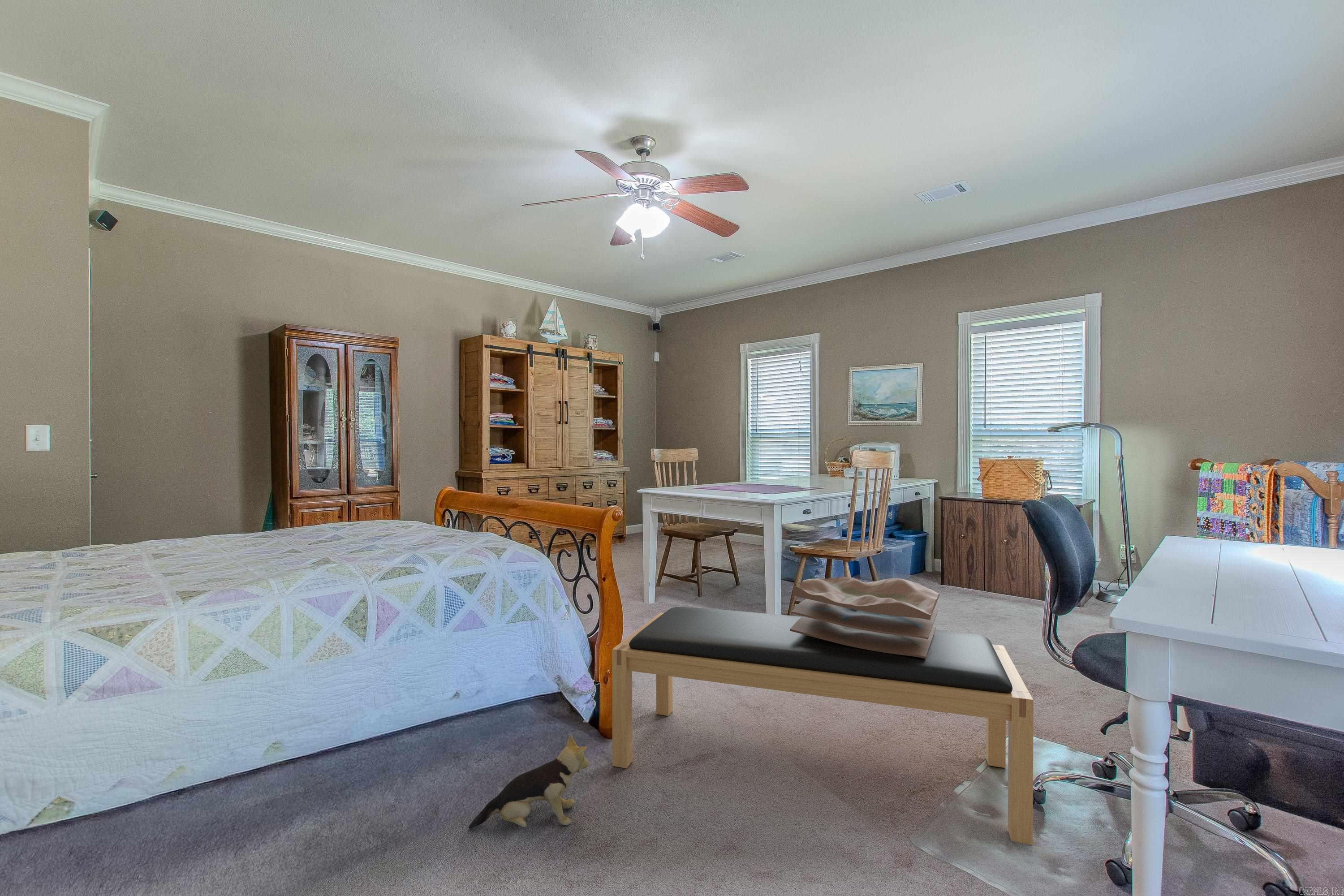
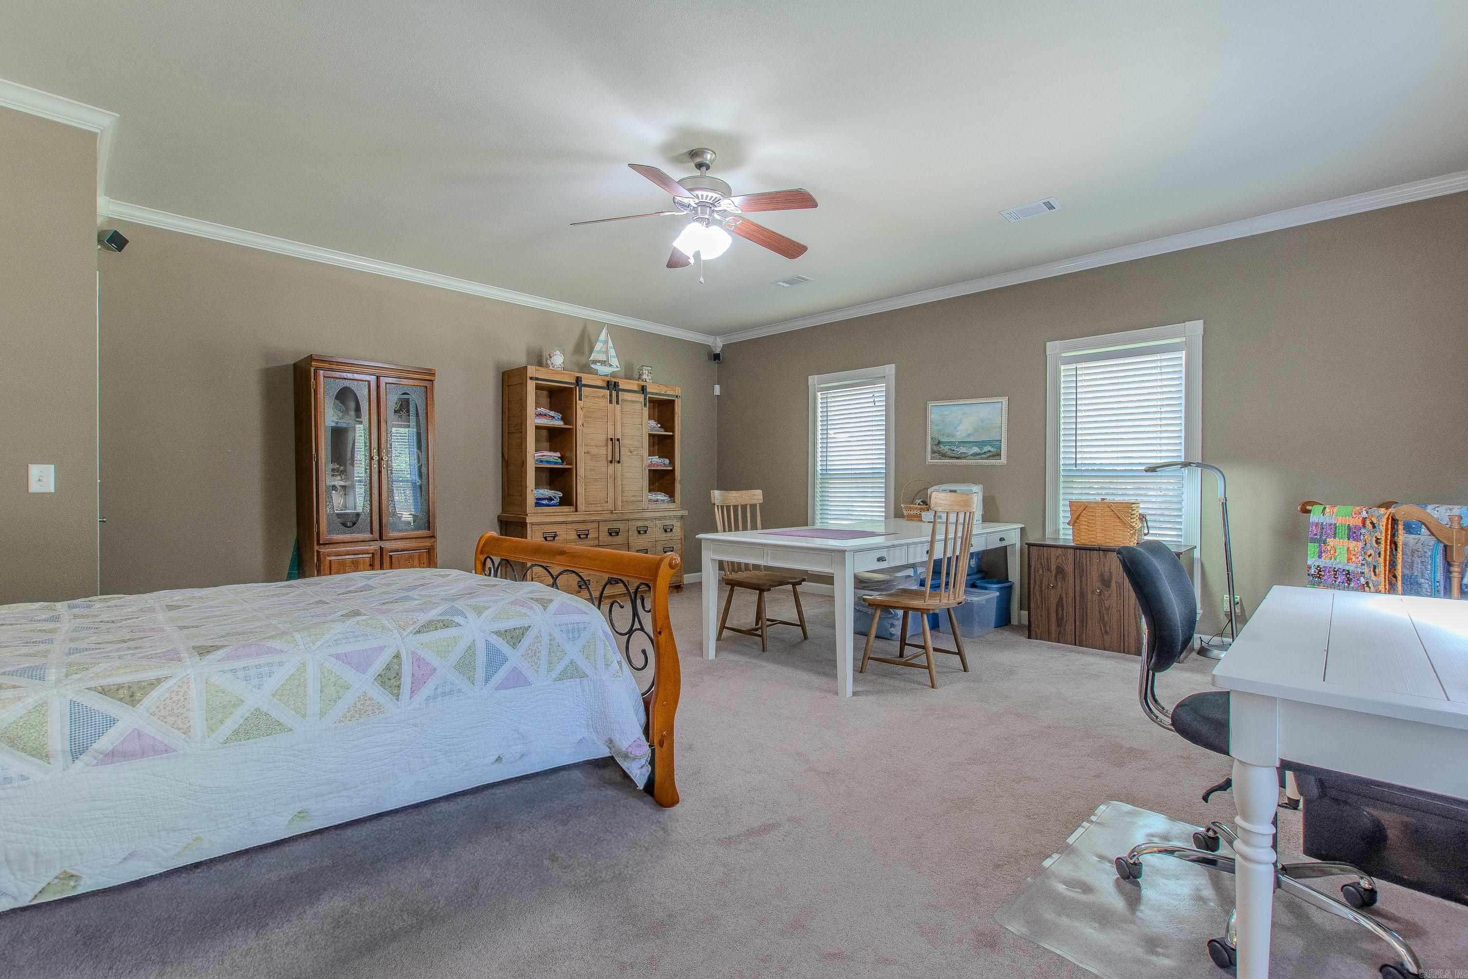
- plush toy (532, 782)
- fabric swatch (866, 609)
- bench (810, 694)
